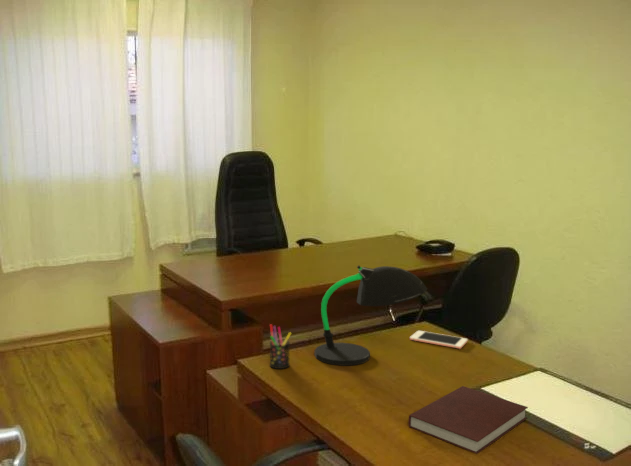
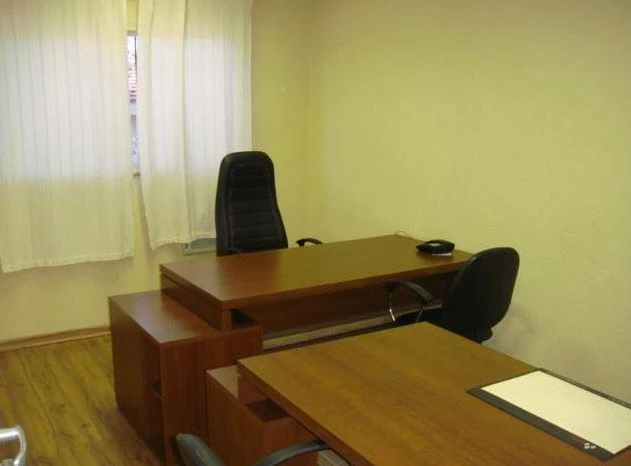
- desk lamp (370, 305)
- notebook (468, 416)
- cell phone (438, 339)
- pen holder (277, 346)
